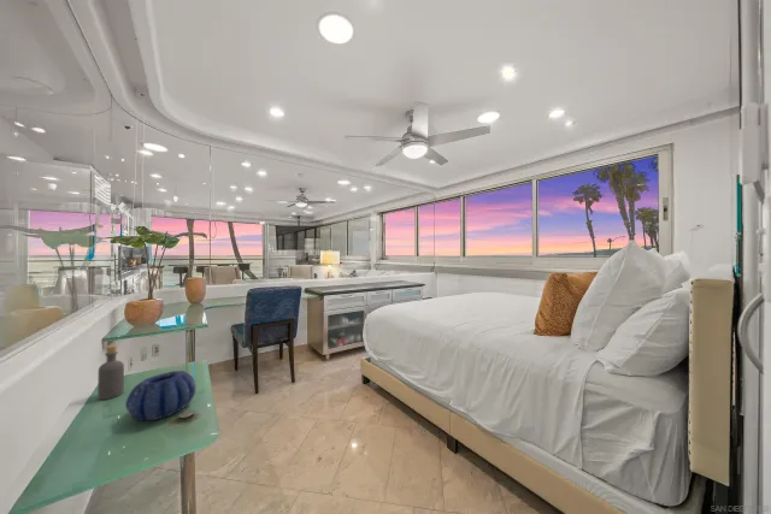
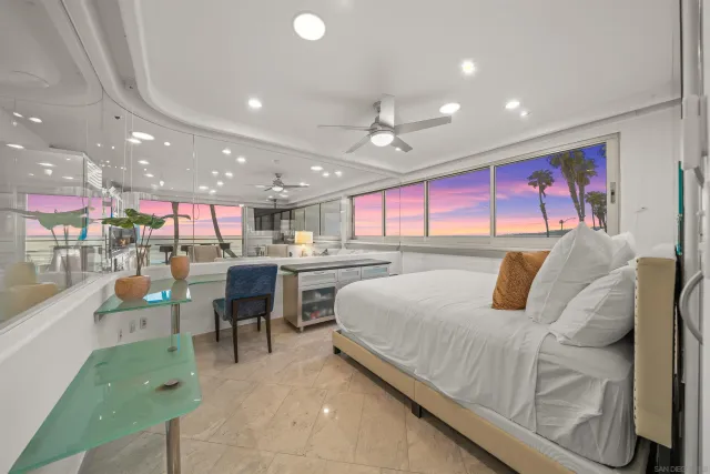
- bottle (111, 370)
- decorative bowl (163, 392)
